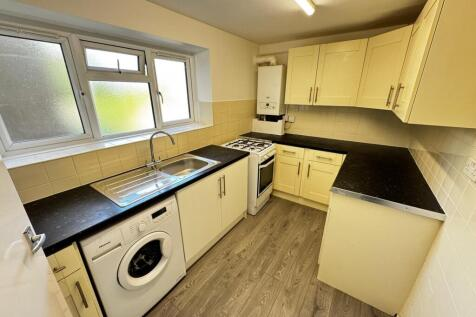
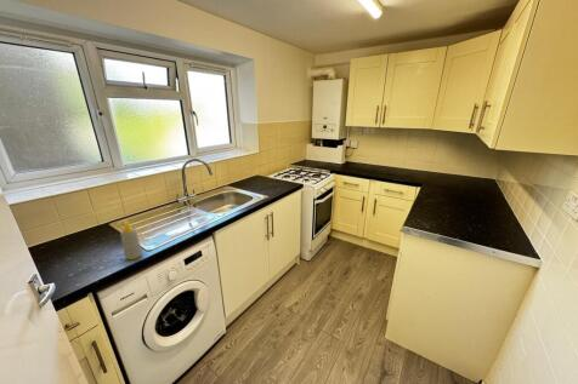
+ soap bottle (130, 239)
